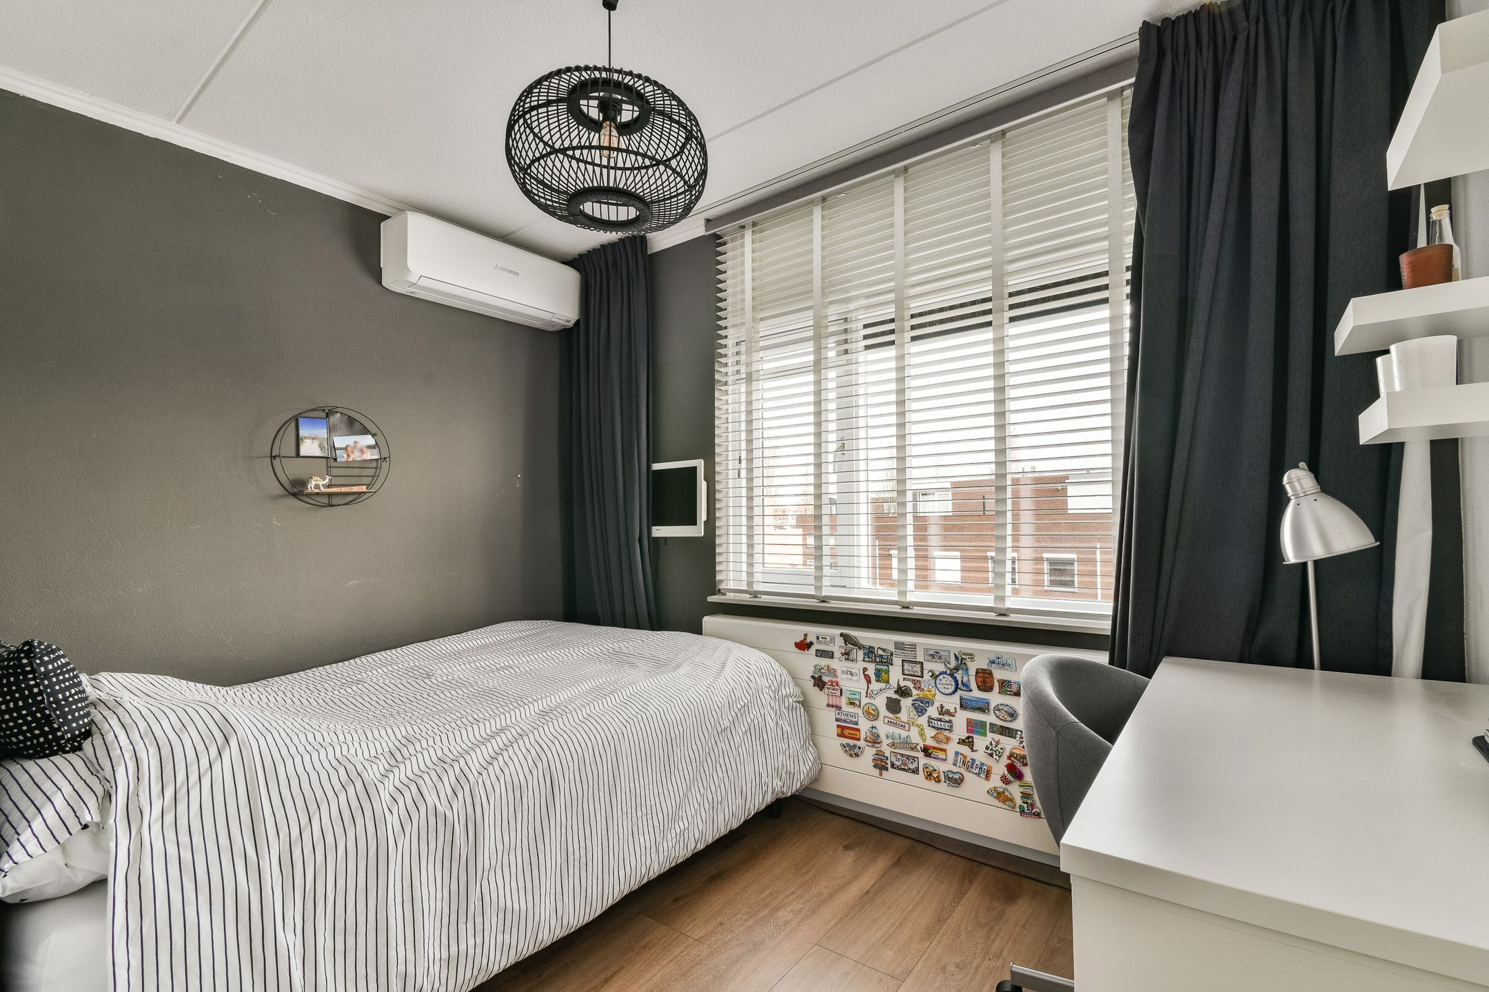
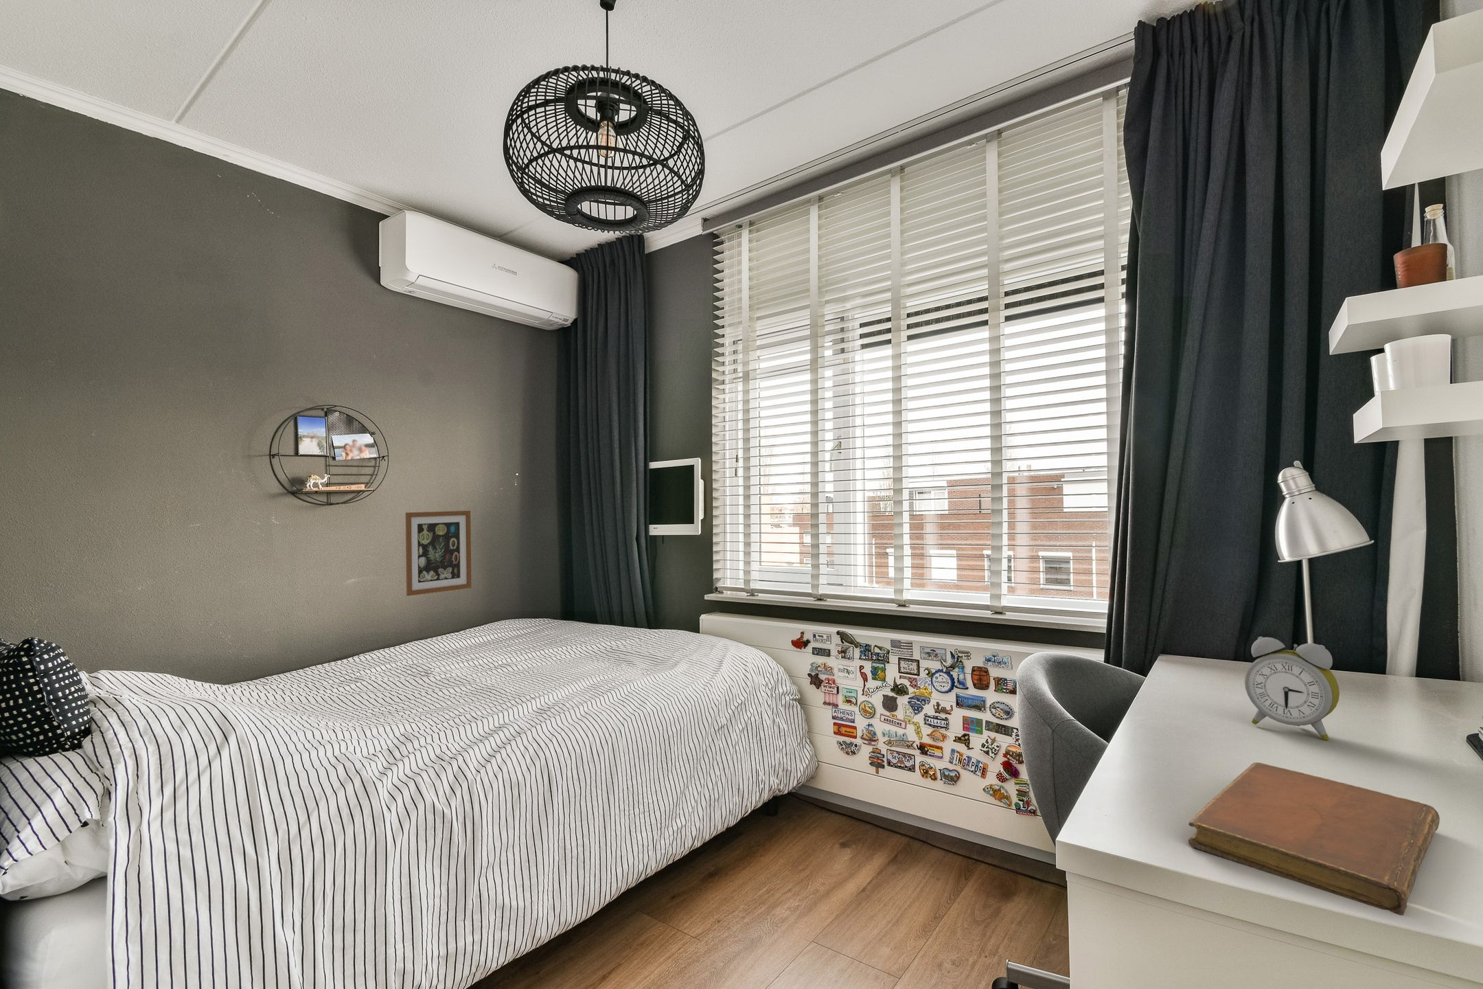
+ wall art (439, 552)
+ notebook (1315, 825)
+ alarm clock (1291, 684)
